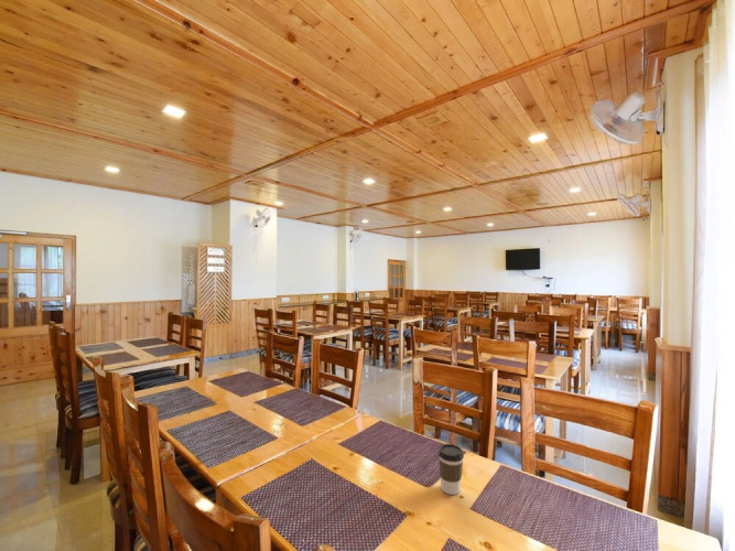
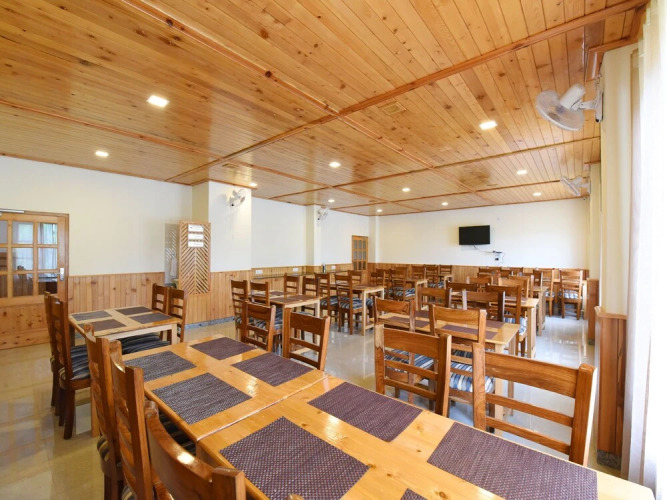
- coffee cup (450, 468)
